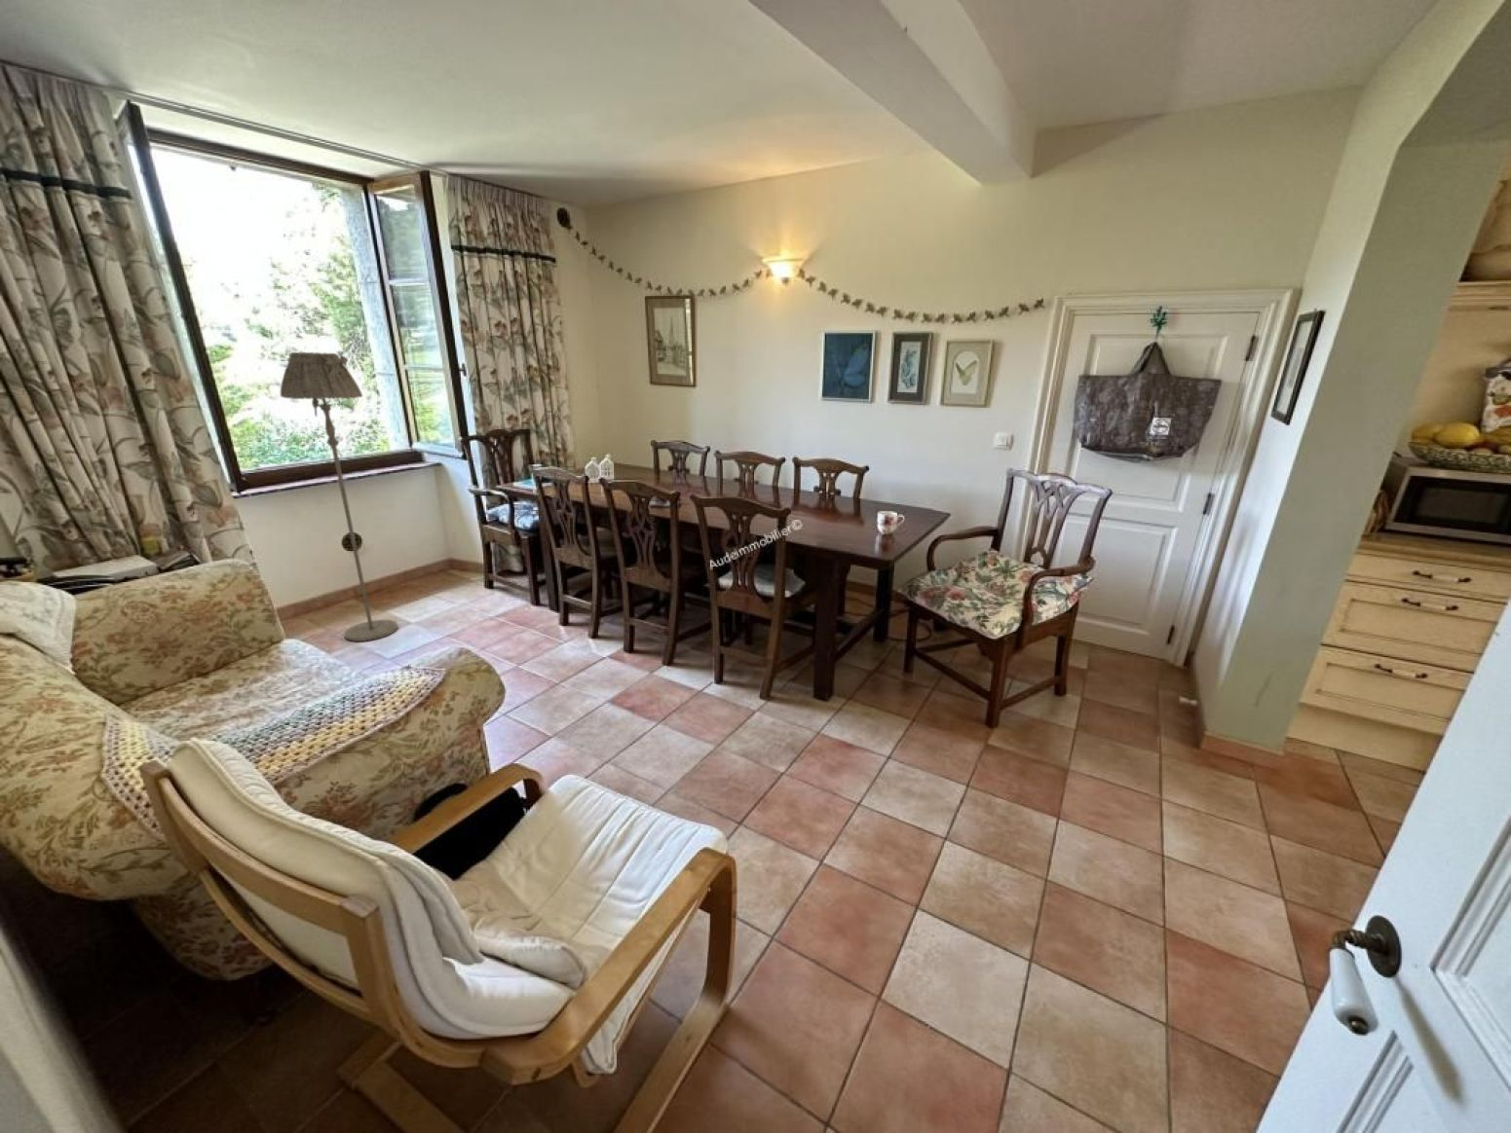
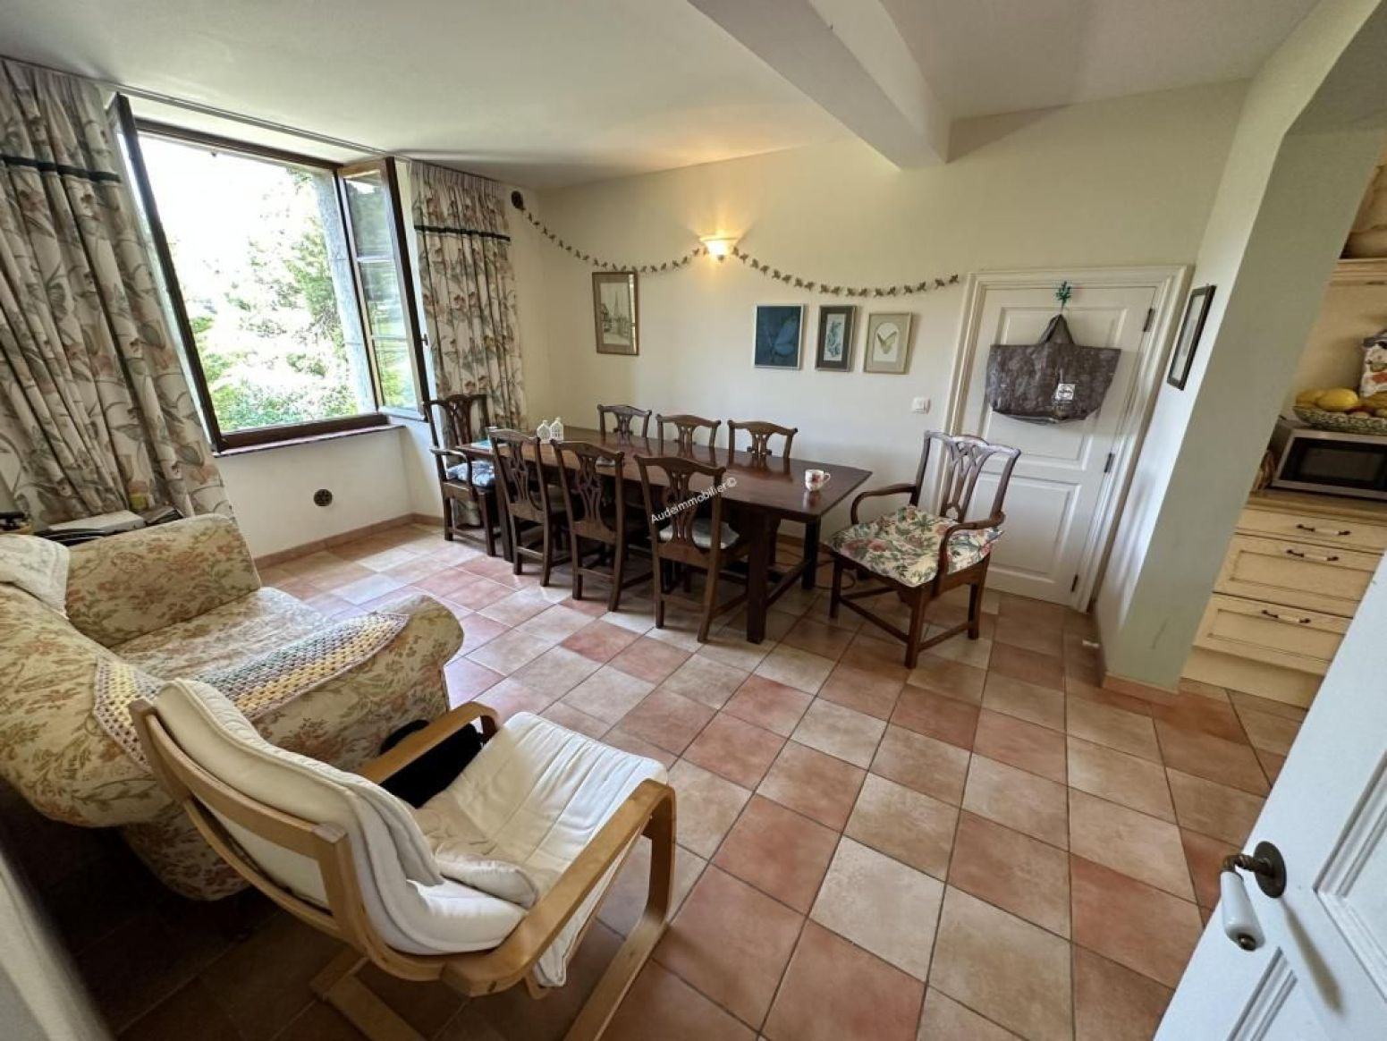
- floor lamp (345, 502)
